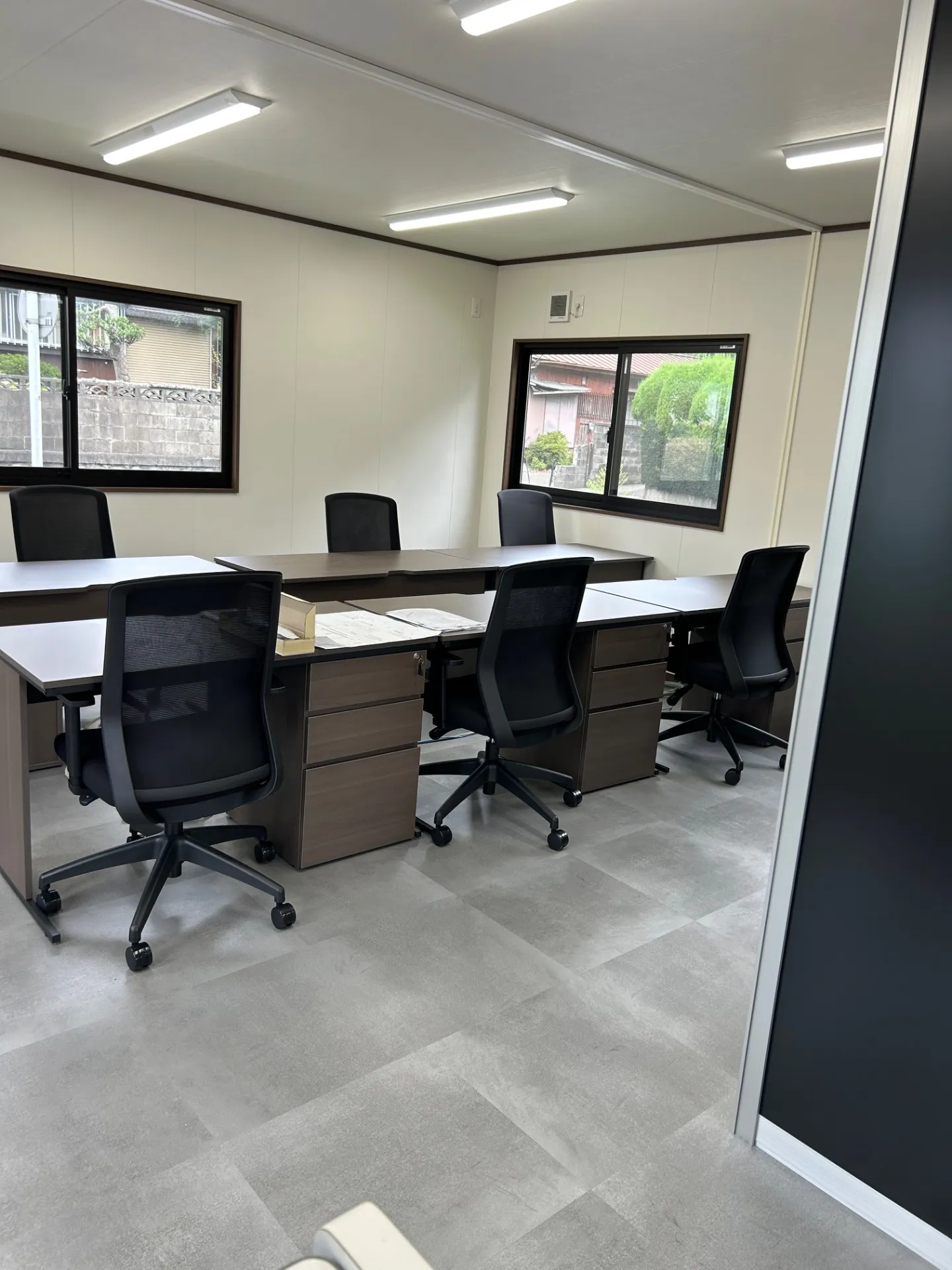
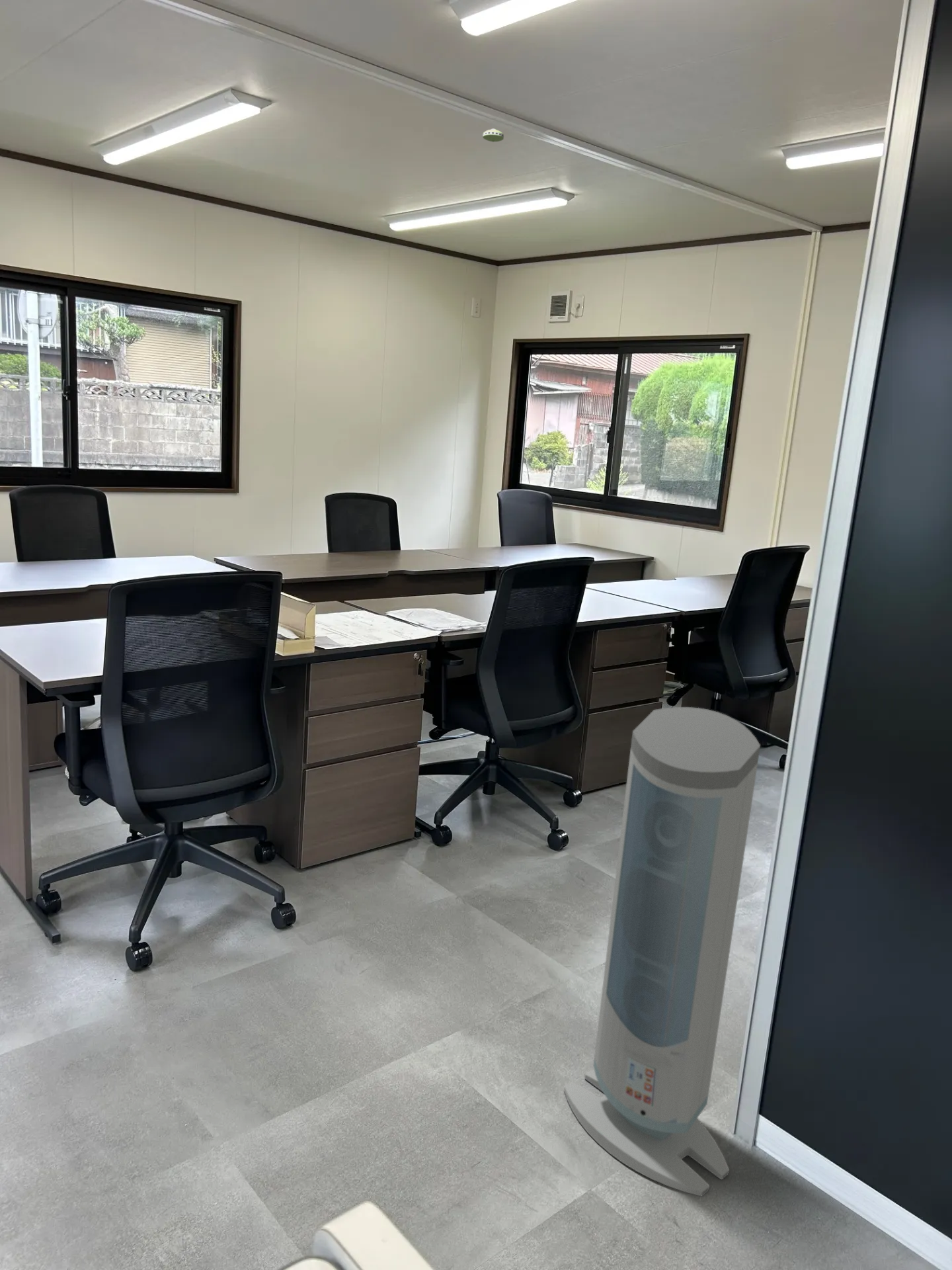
+ smoke detector (493, 135)
+ air purifier (668, 933)
